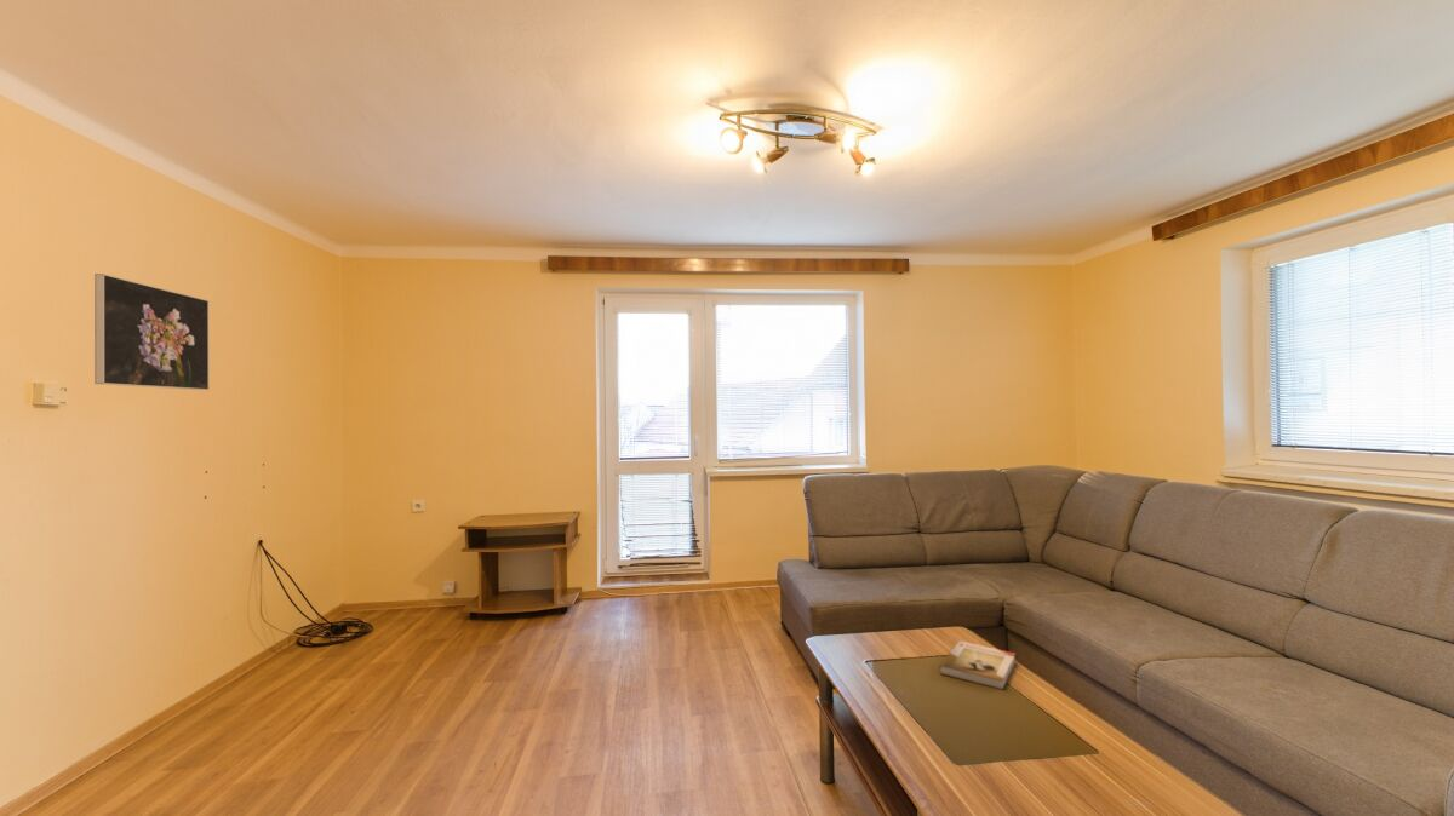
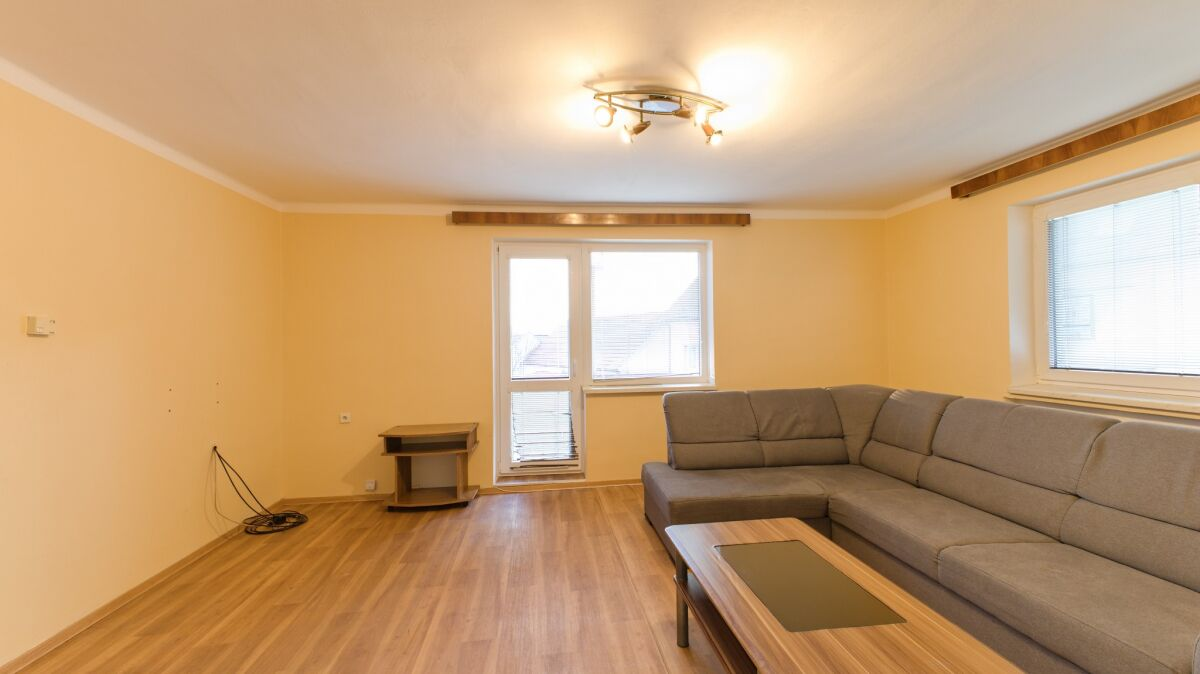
- book (978, 662)
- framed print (158, 338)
